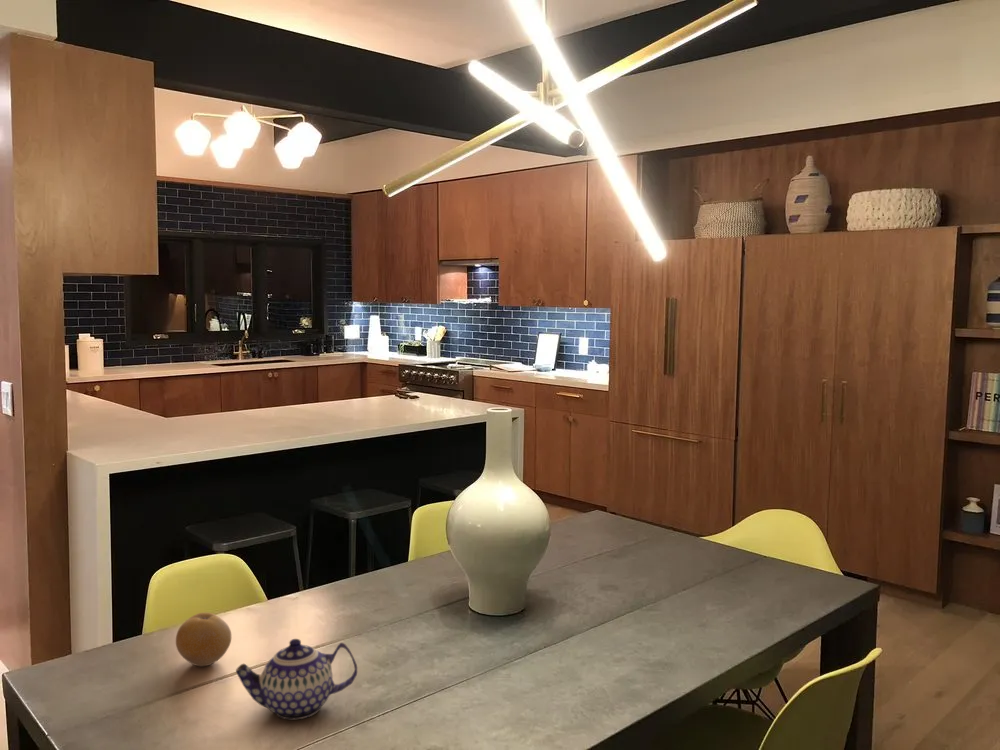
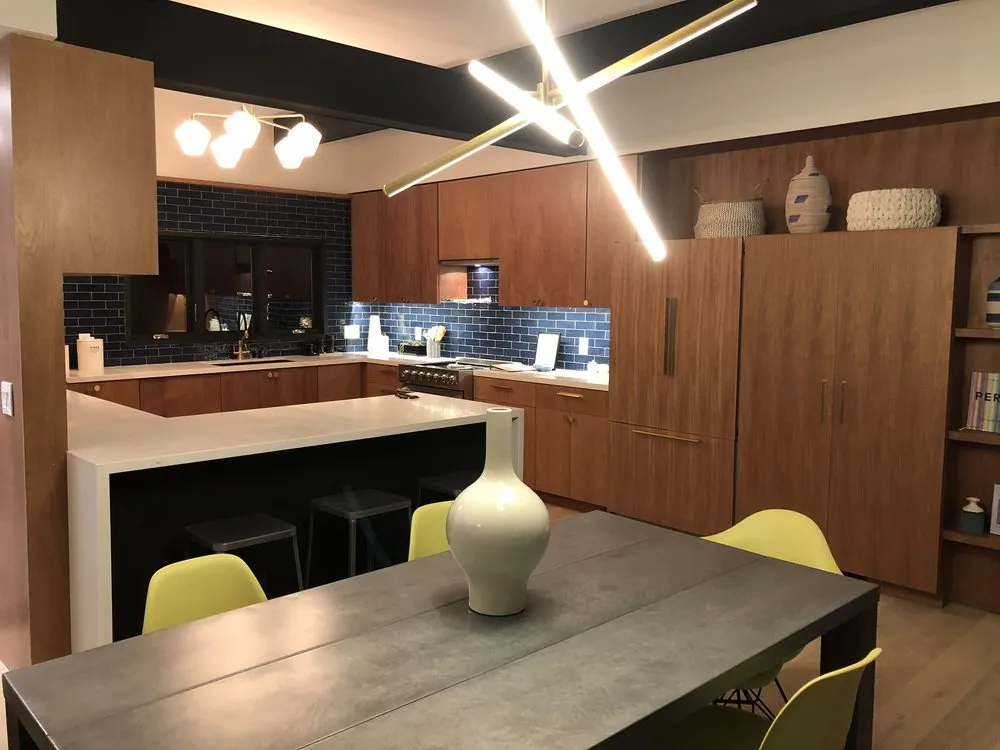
- fruit (204, 639)
- teapot (298, 673)
